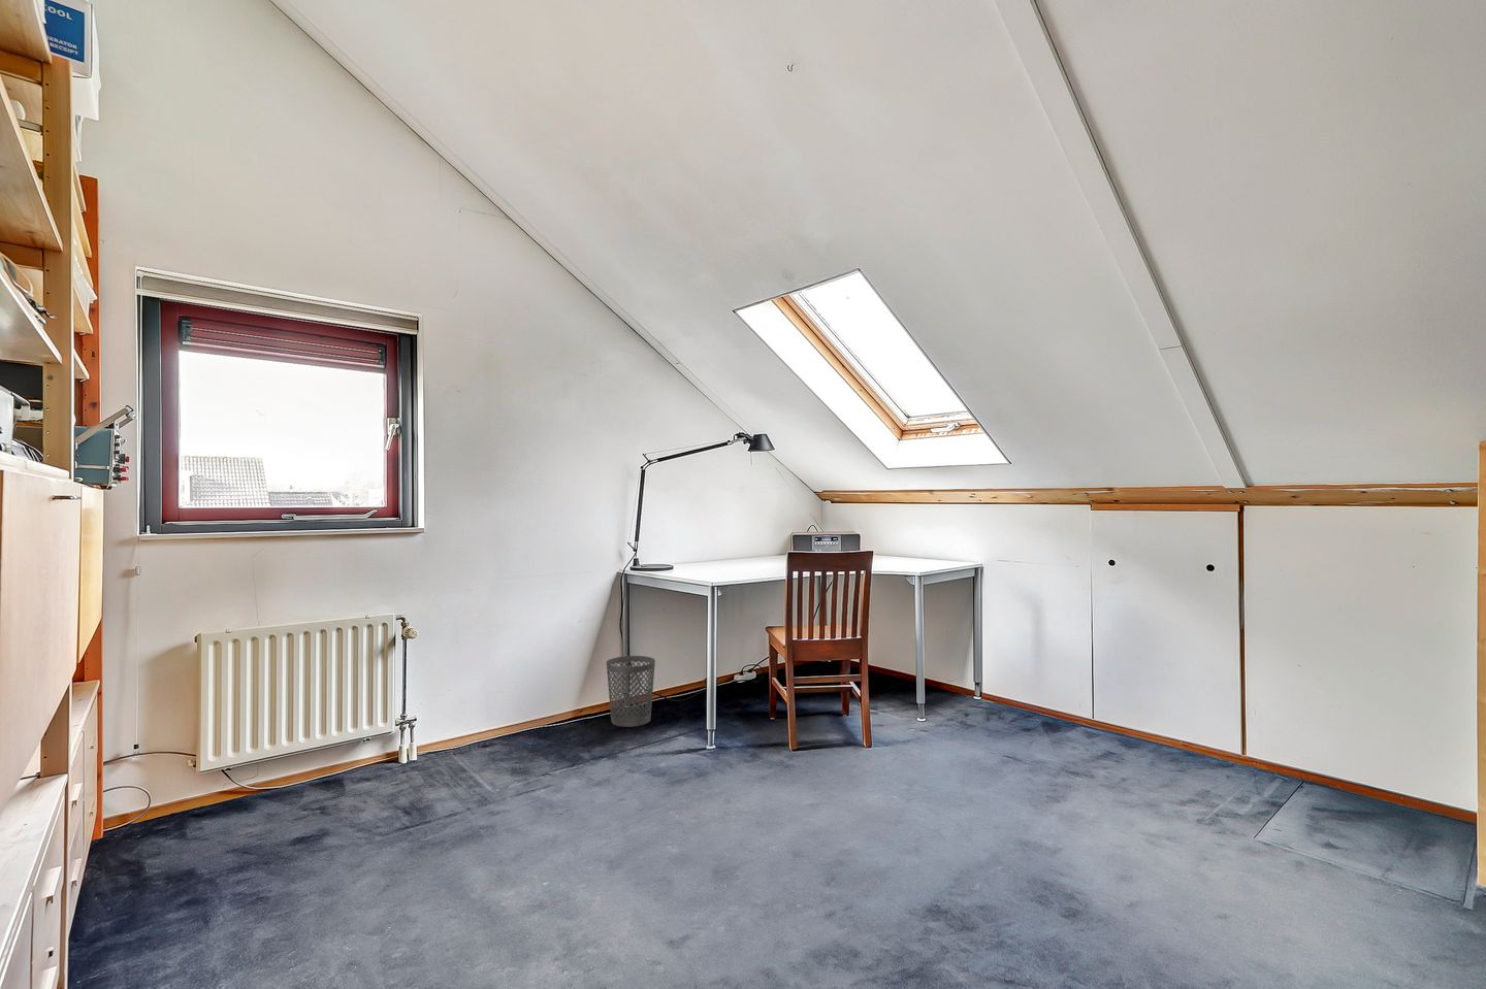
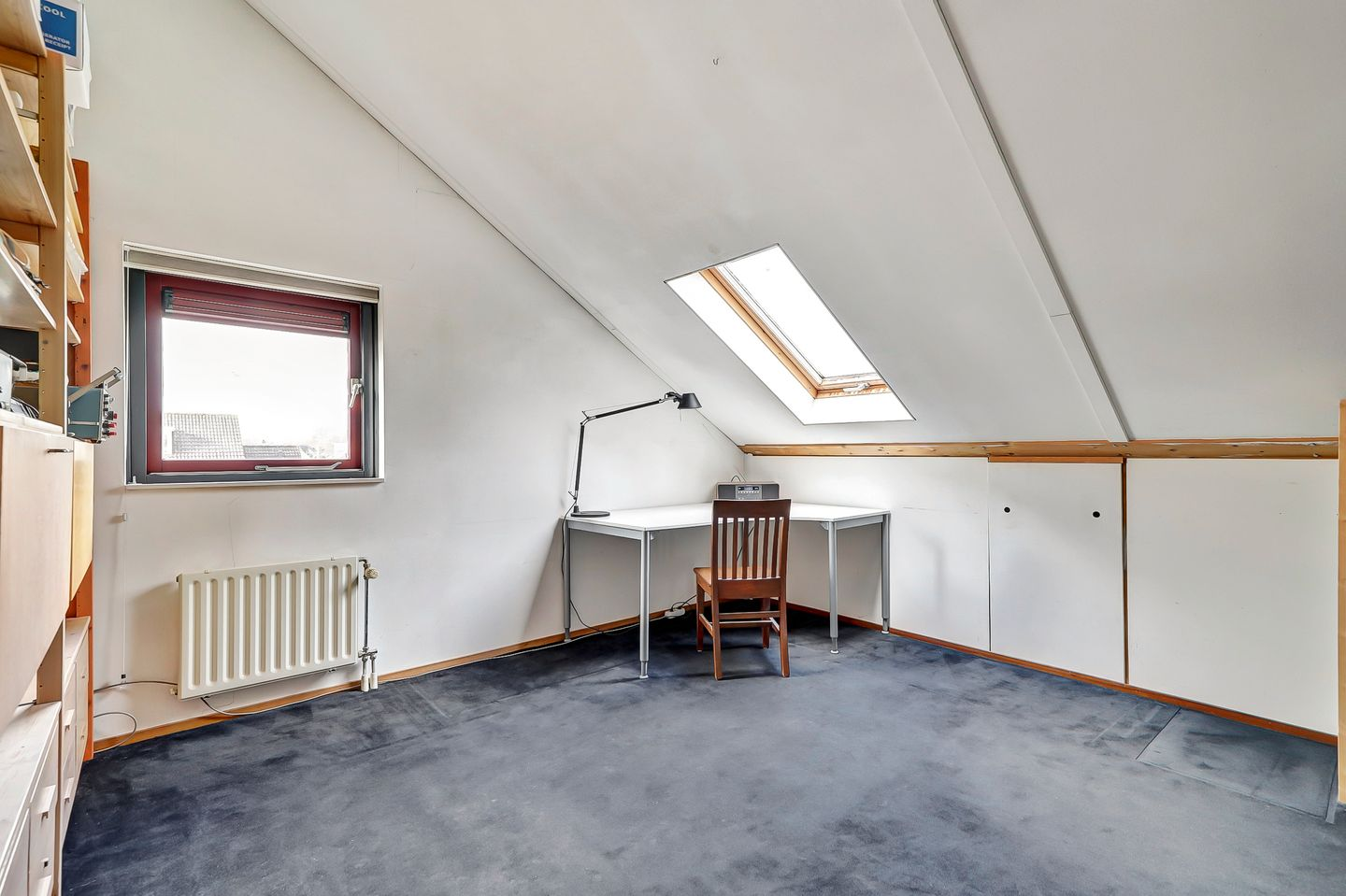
- wastebasket (630, 690)
